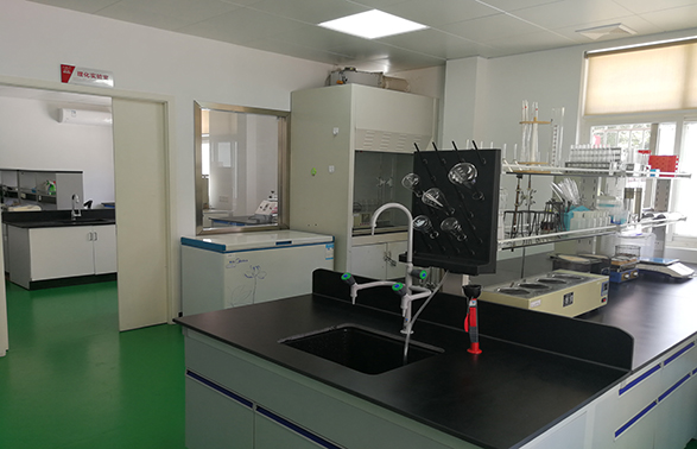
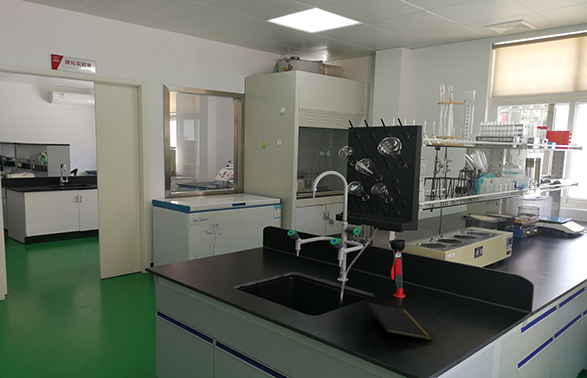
+ notepad (397, 320)
